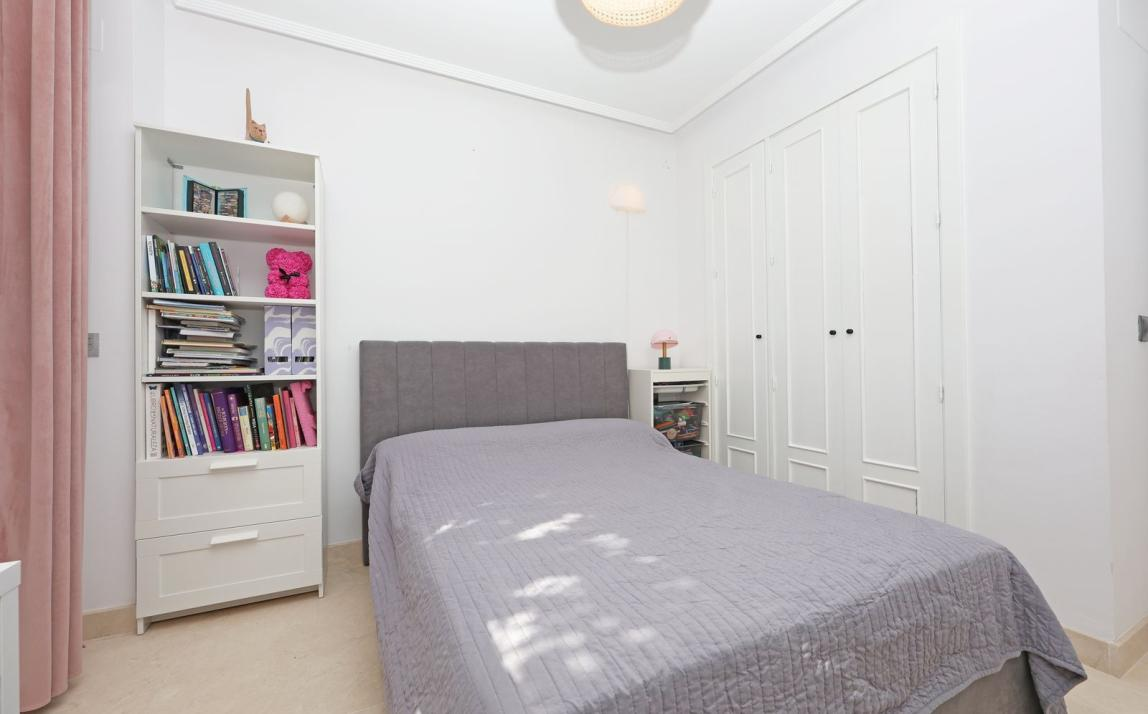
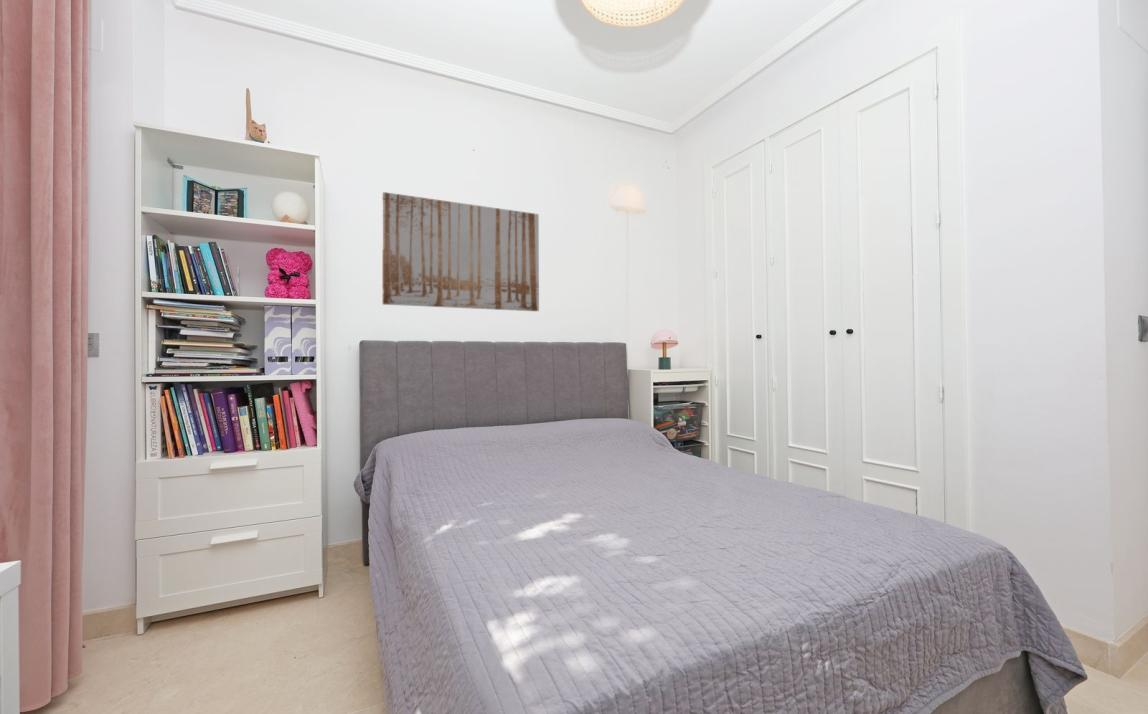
+ wall art (465, 256)
